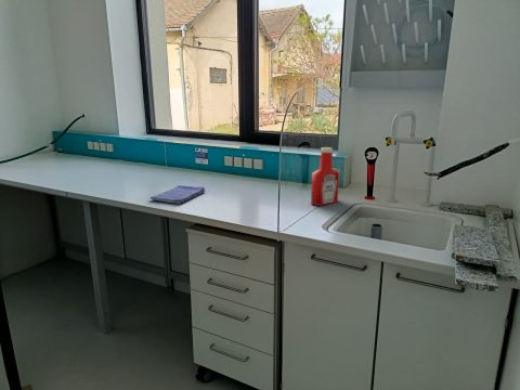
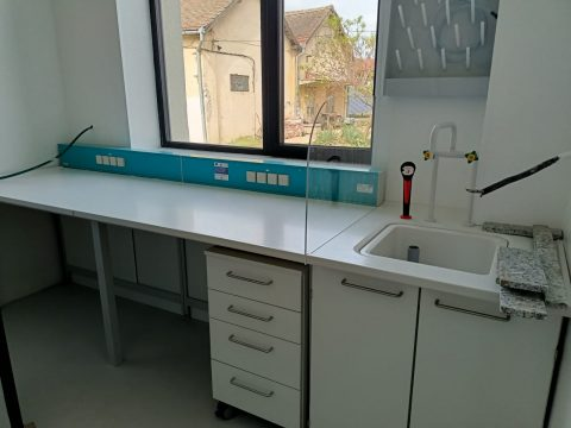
- dish towel (179, 193)
- soap bottle (325, 176)
